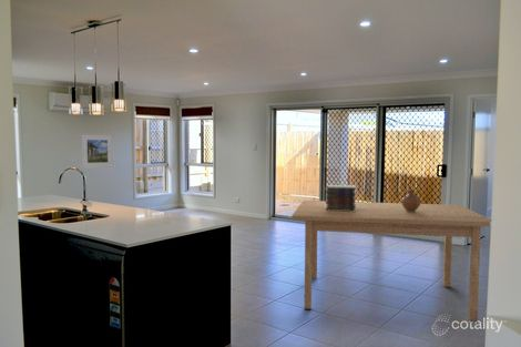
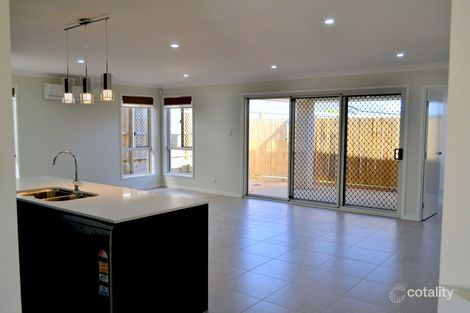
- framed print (96, 151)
- ceramic jug (410, 200)
- table (382, 233)
- book stack (340, 197)
